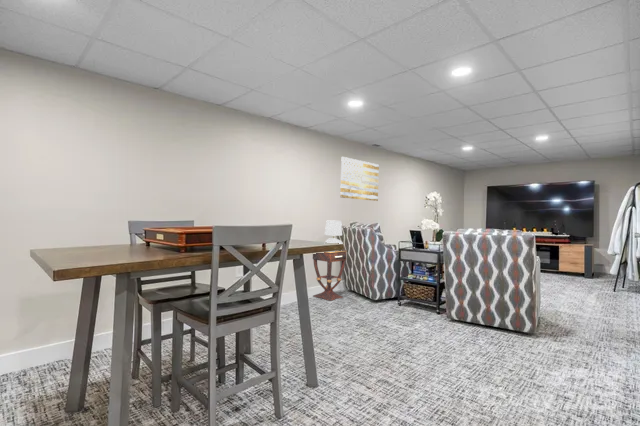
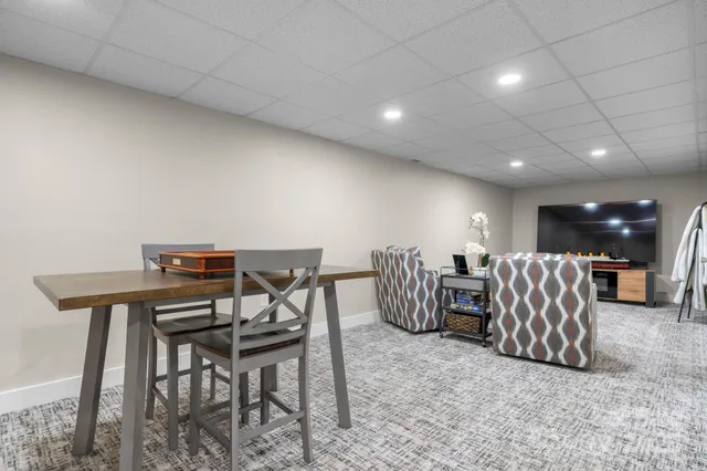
- wall art (360, 180)
- side table (329, 273)
- table lamp (333, 234)
